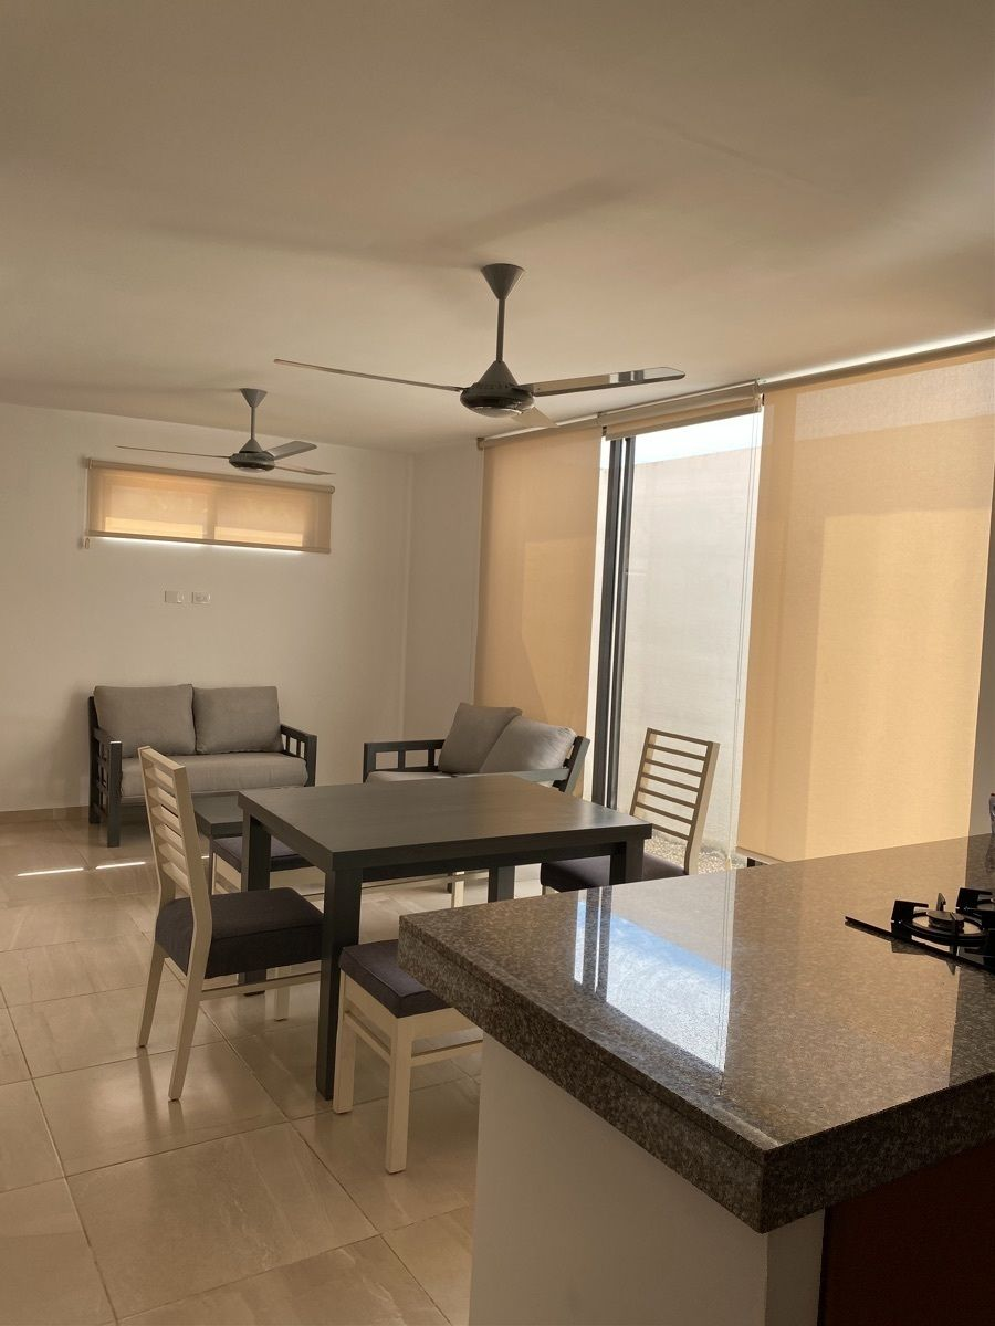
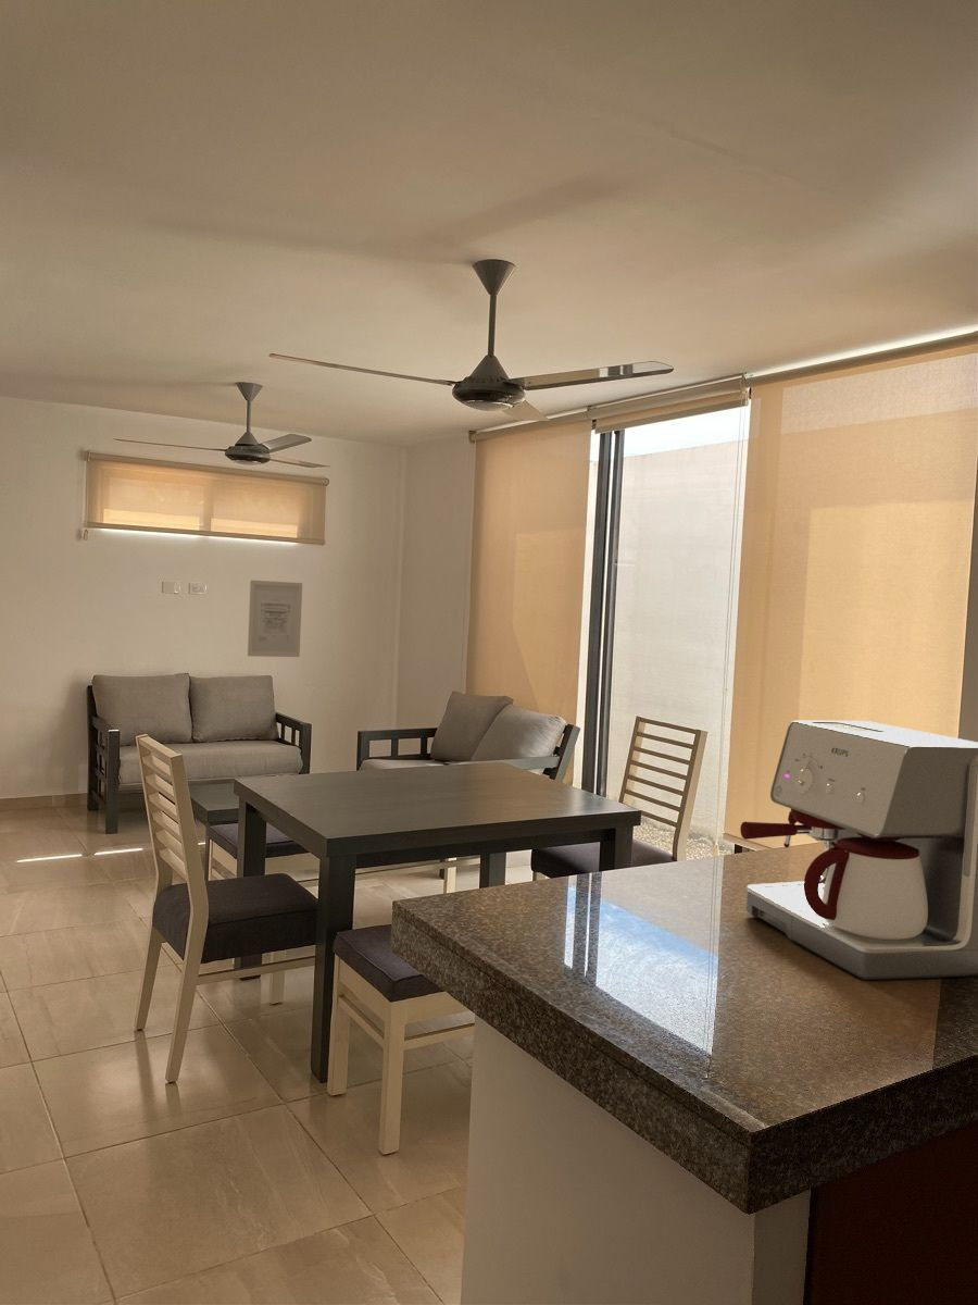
+ coffee maker (876, 836)
+ wall art (275, 619)
